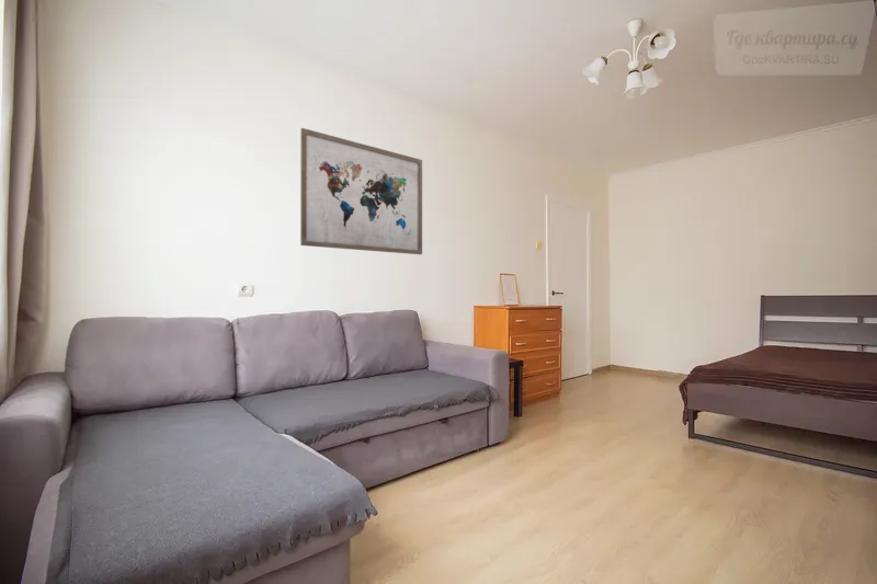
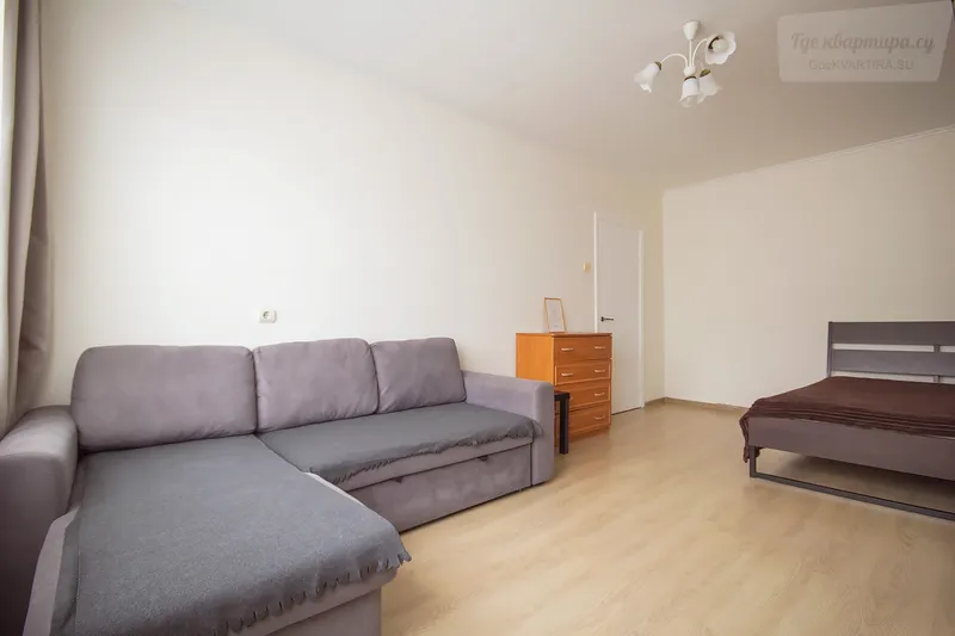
- wall art (367, 197)
